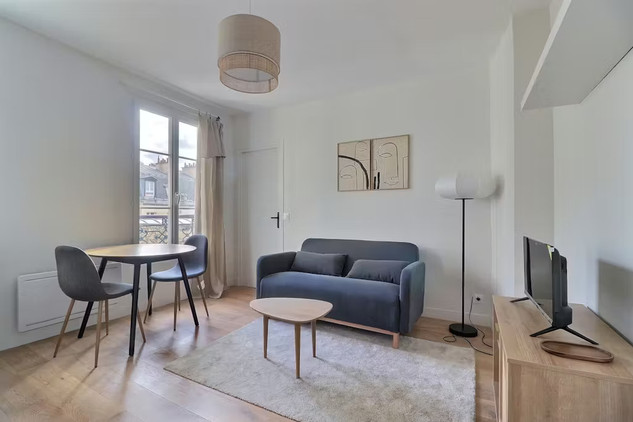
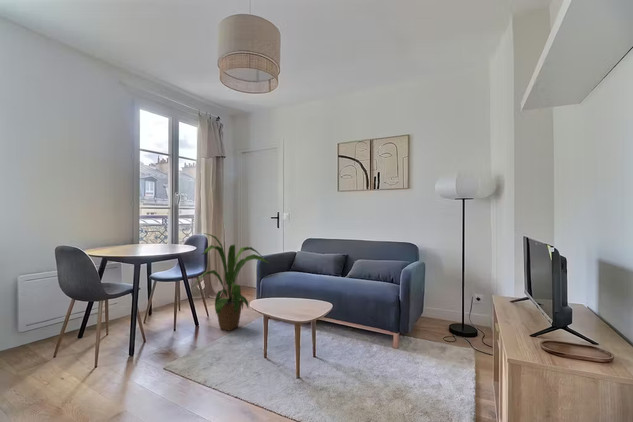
+ house plant (234, 281)
